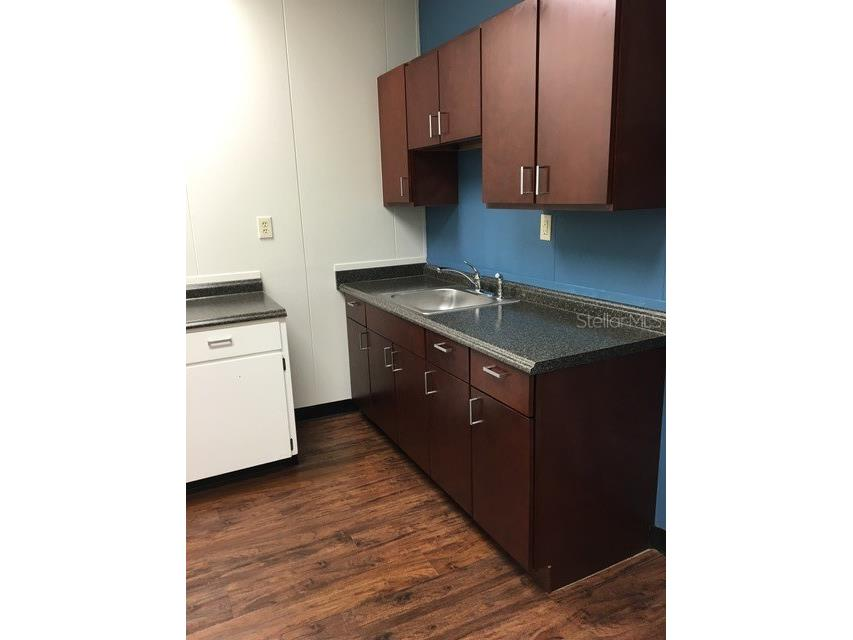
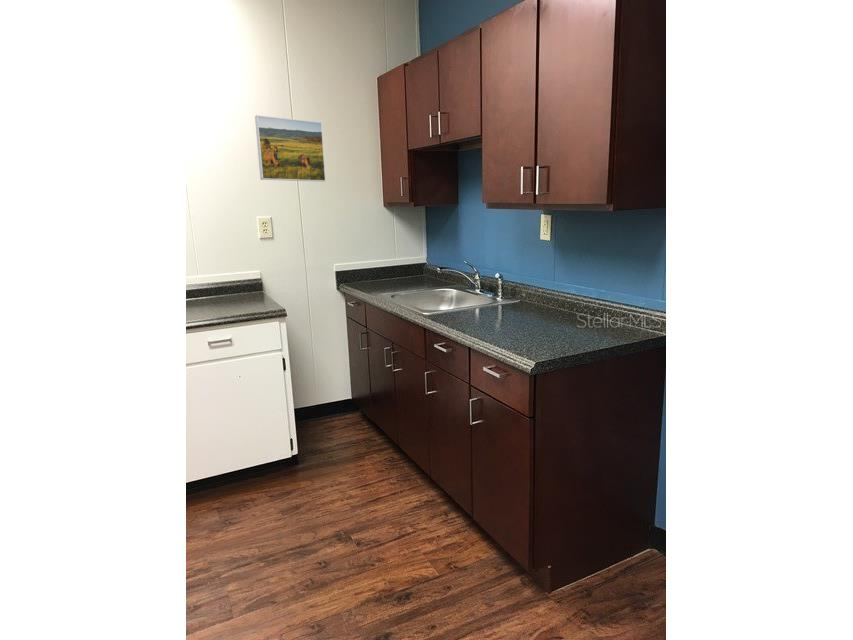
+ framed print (291, 150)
